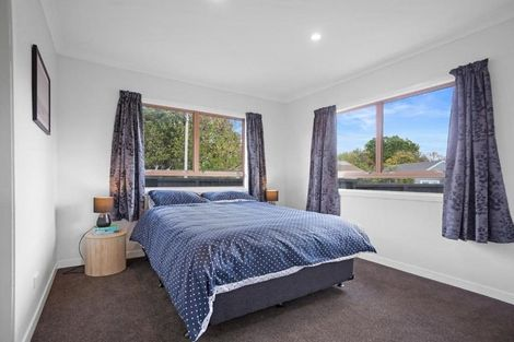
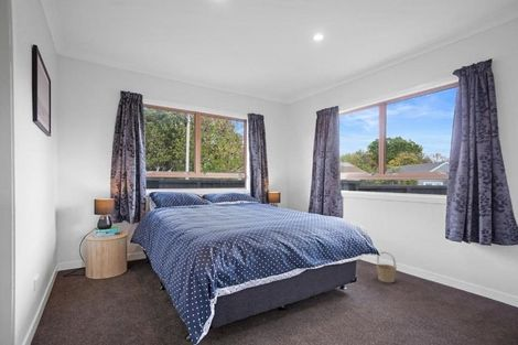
+ basket (386, 266)
